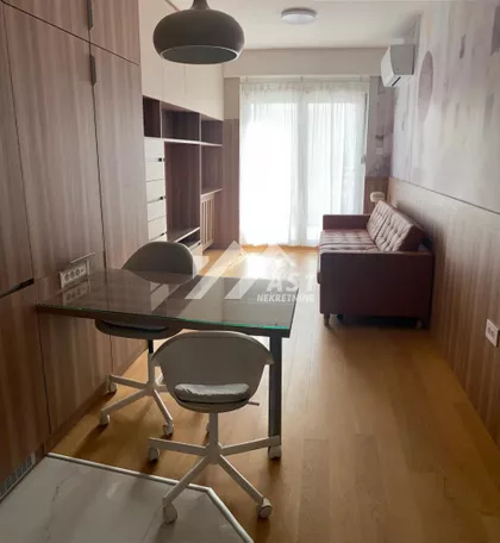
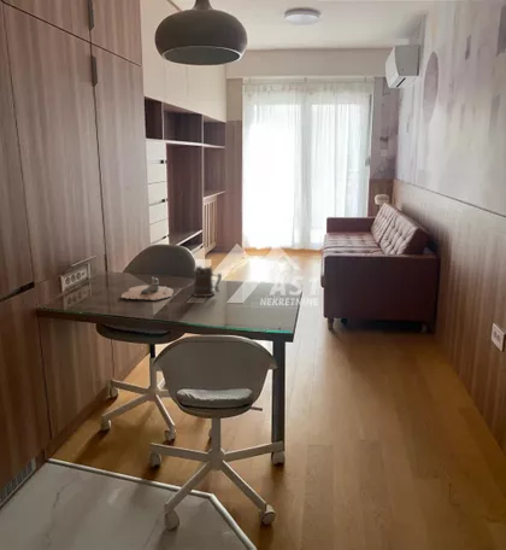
+ shoe (149, 286)
+ mug (207, 281)
